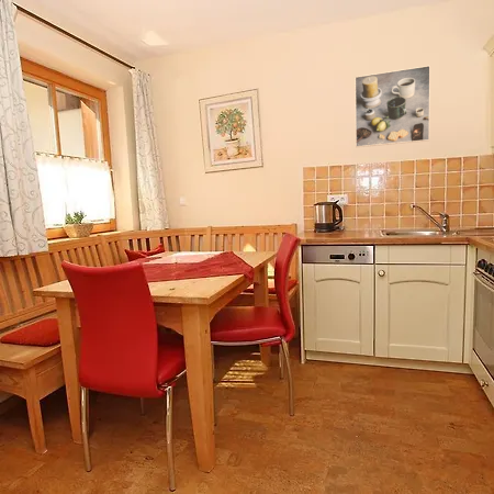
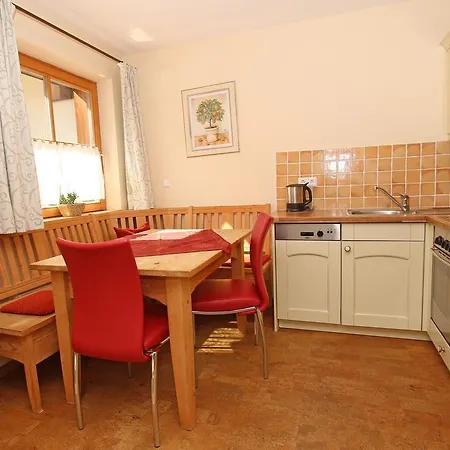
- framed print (391, 108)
